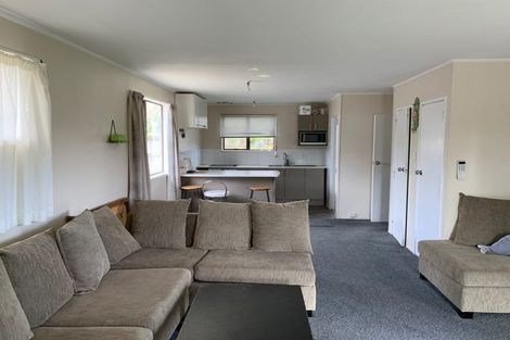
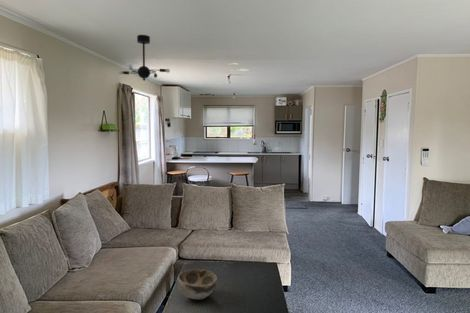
+ ceiling light fixture (143, 58)
+ decorative bowl (197, 286)
